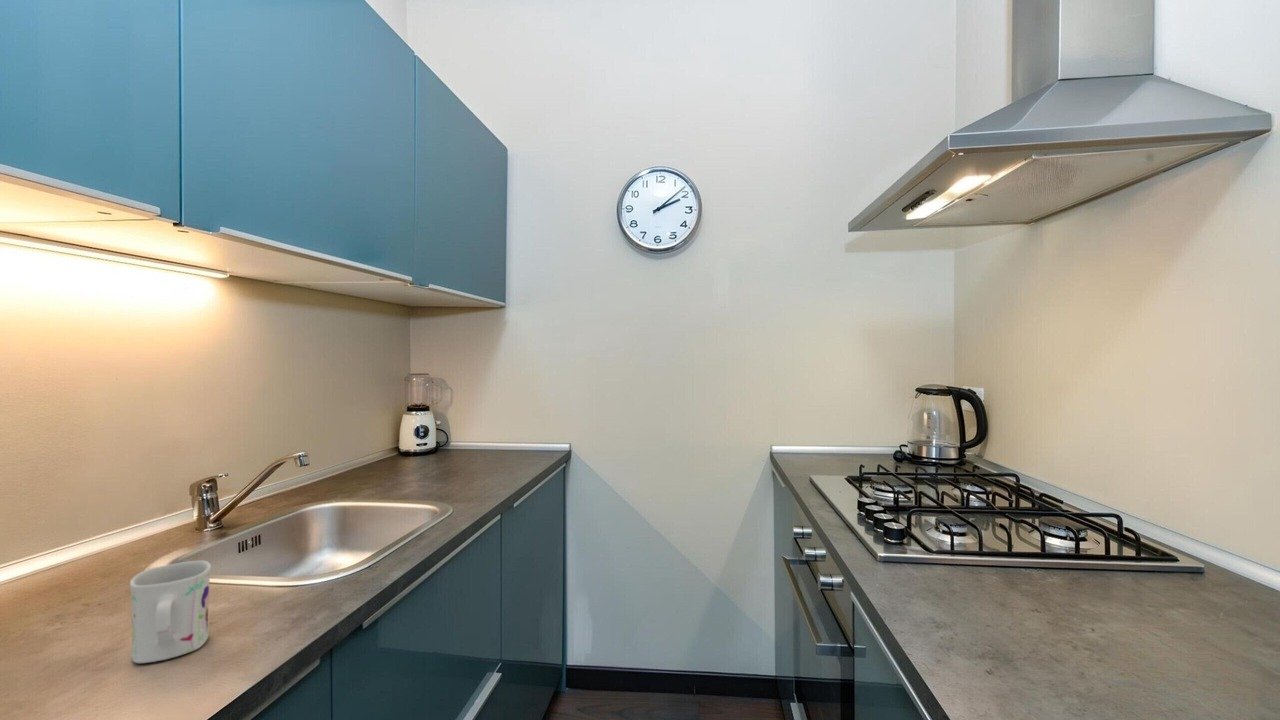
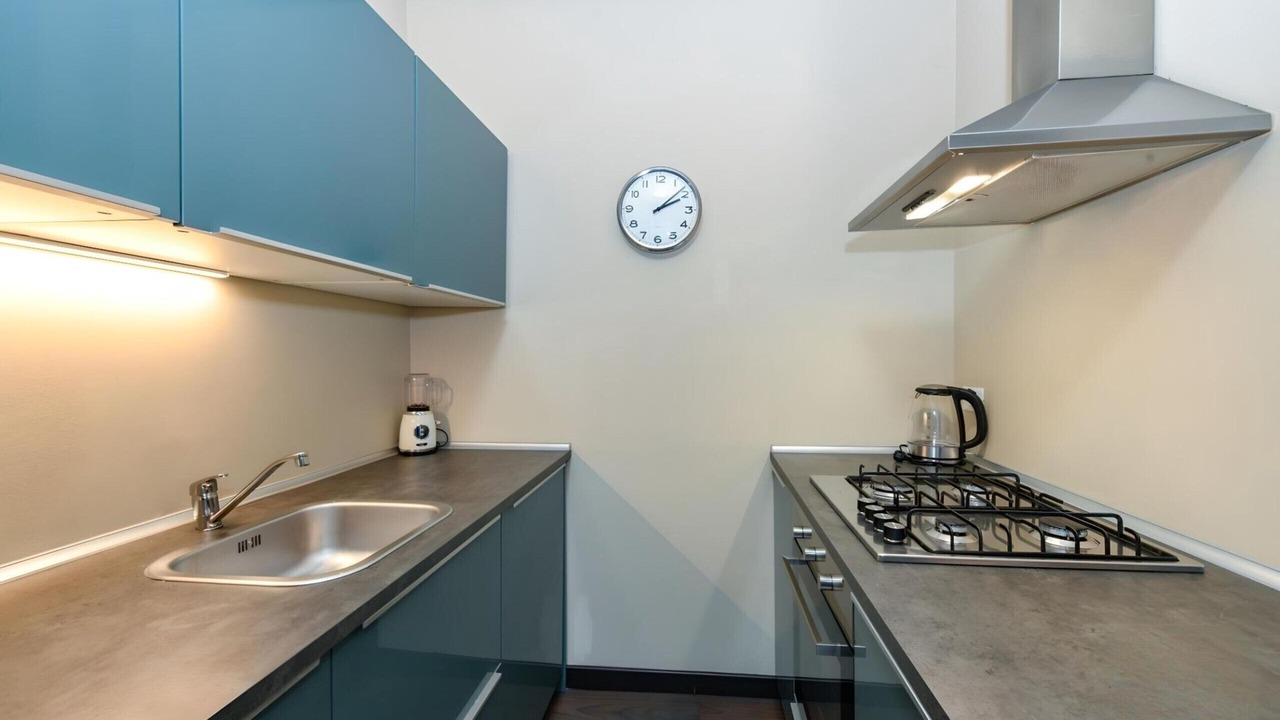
- mug (169, 614)
